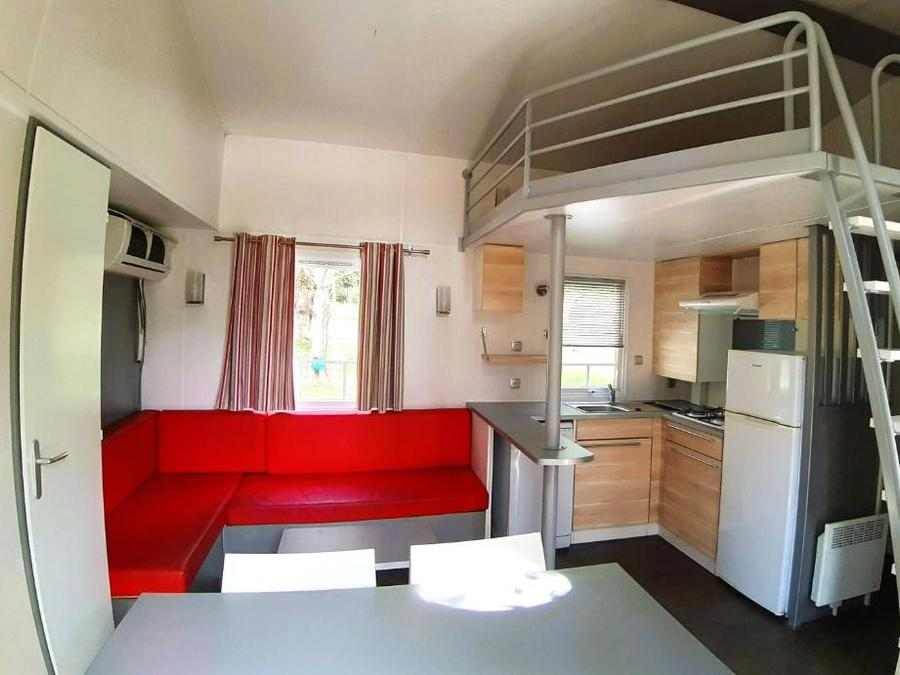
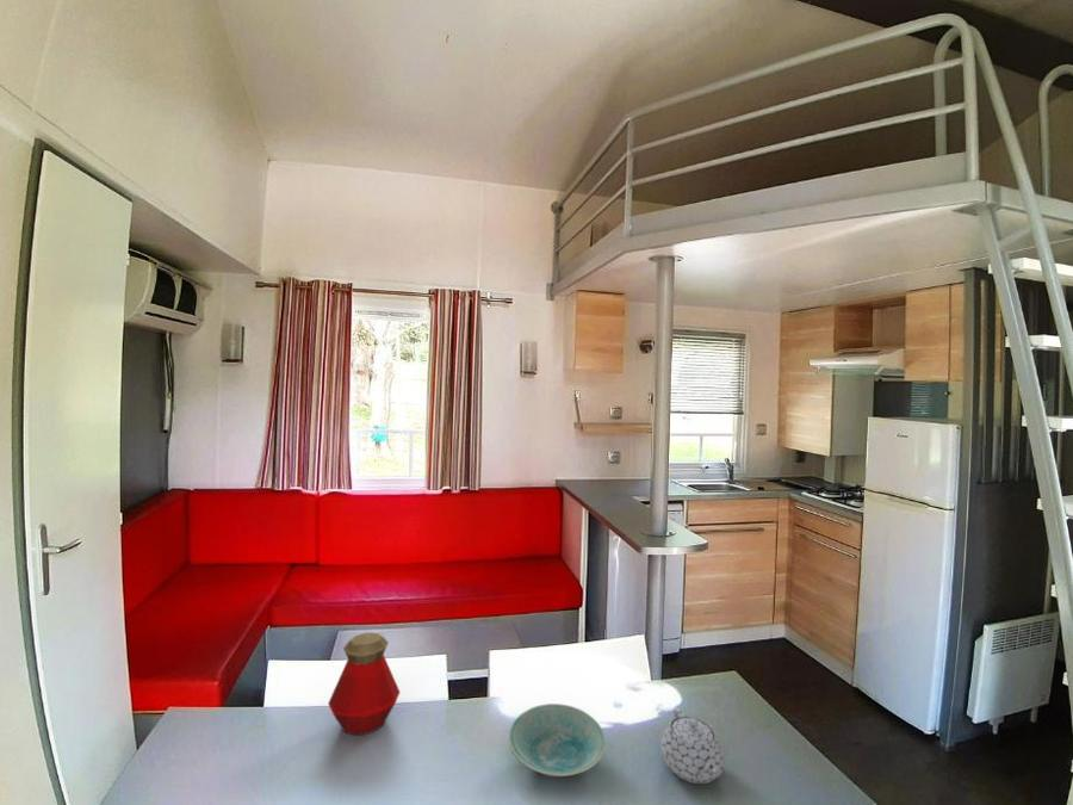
+ bowl (556, 745)
+ teapot (693, 745)
+ bottle (365, 680)
